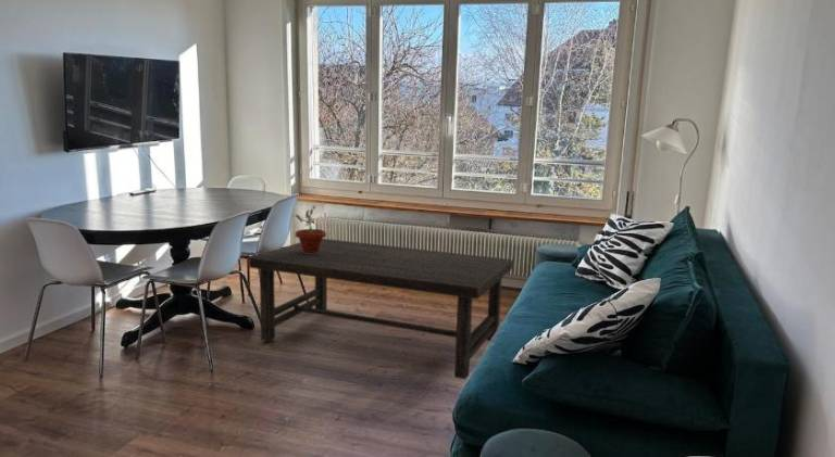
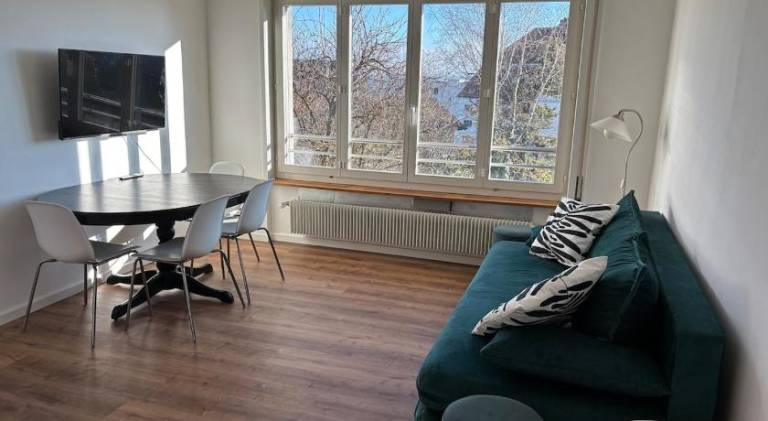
- coffee table (383, 285)
- potted plant (310, 228)
